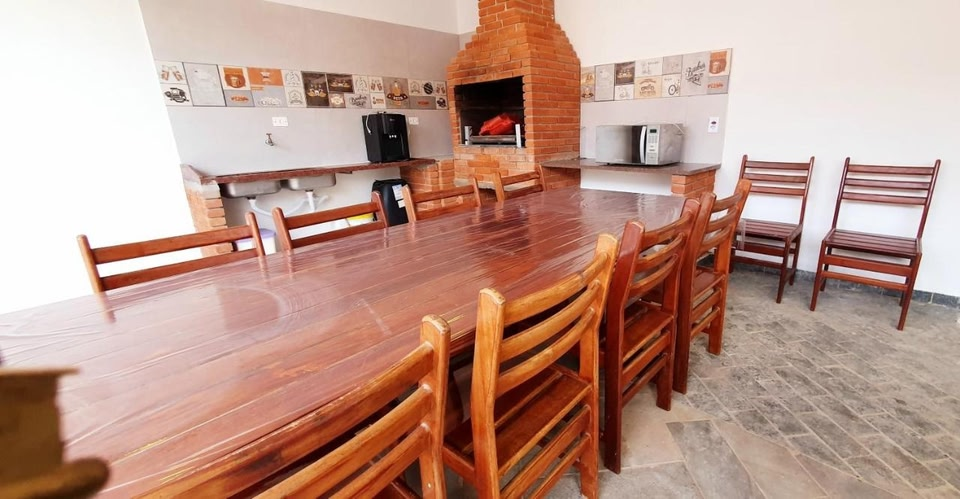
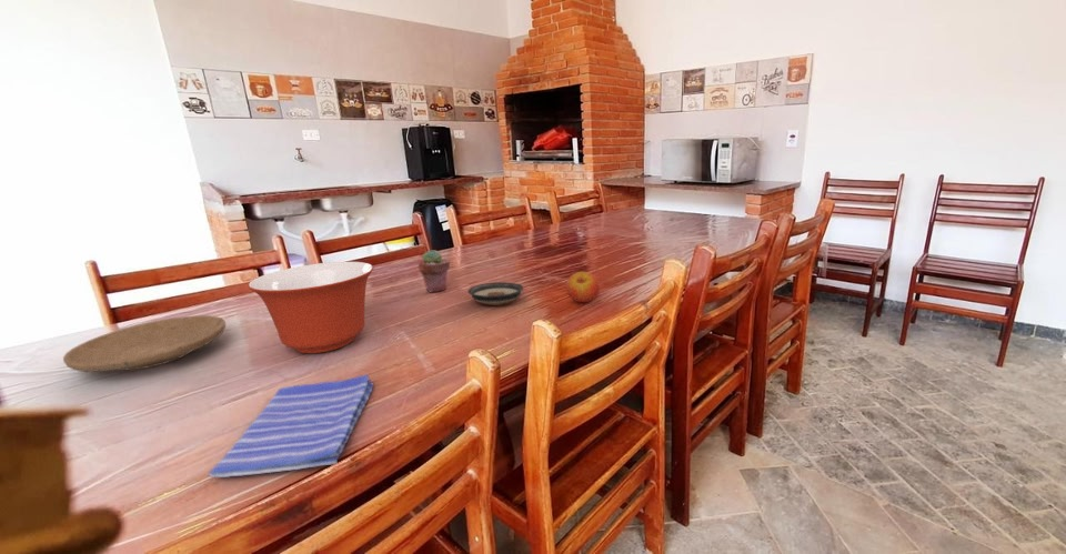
+ plate (152, 346)
+ potted succulent (434, 269)
+ apple (583, 286)
+ dish towel (303, 417)
+ mixing bowl (320, 309)
+ saucer (495, 294)
